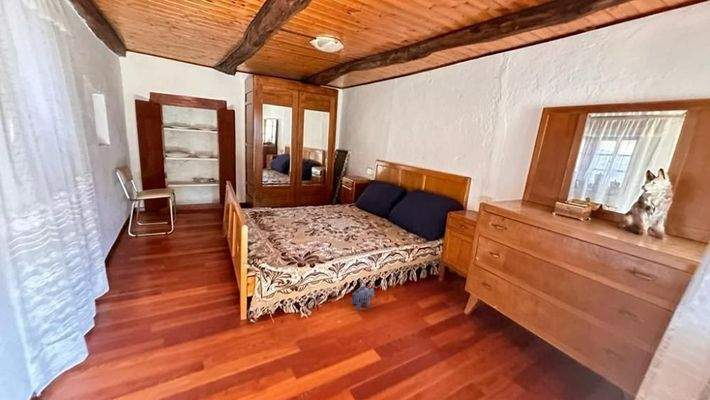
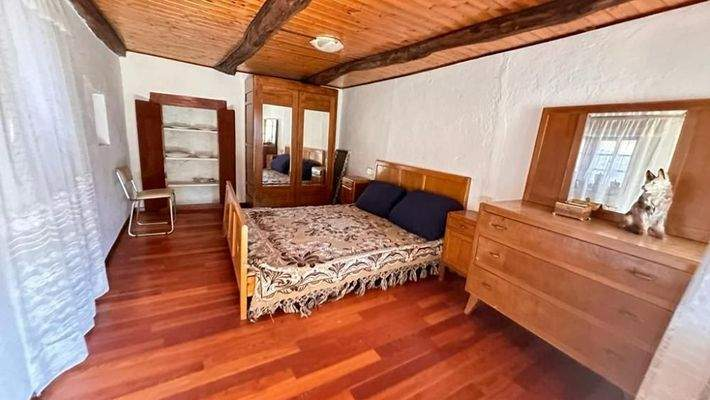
- plush toy (363, 296)
